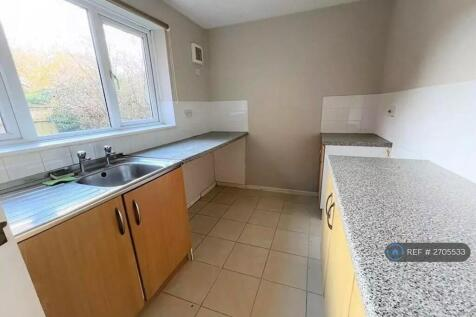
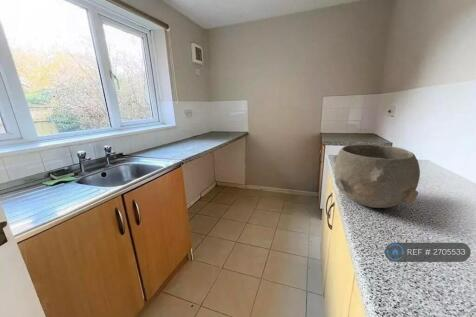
+ bowl (372, 176)
